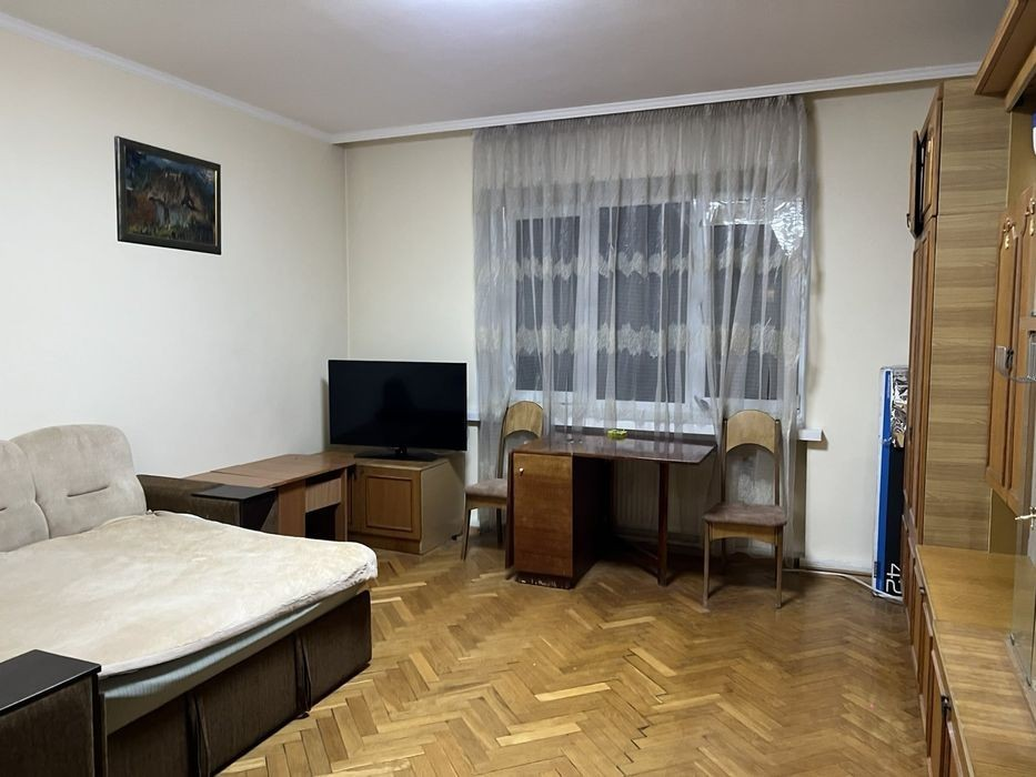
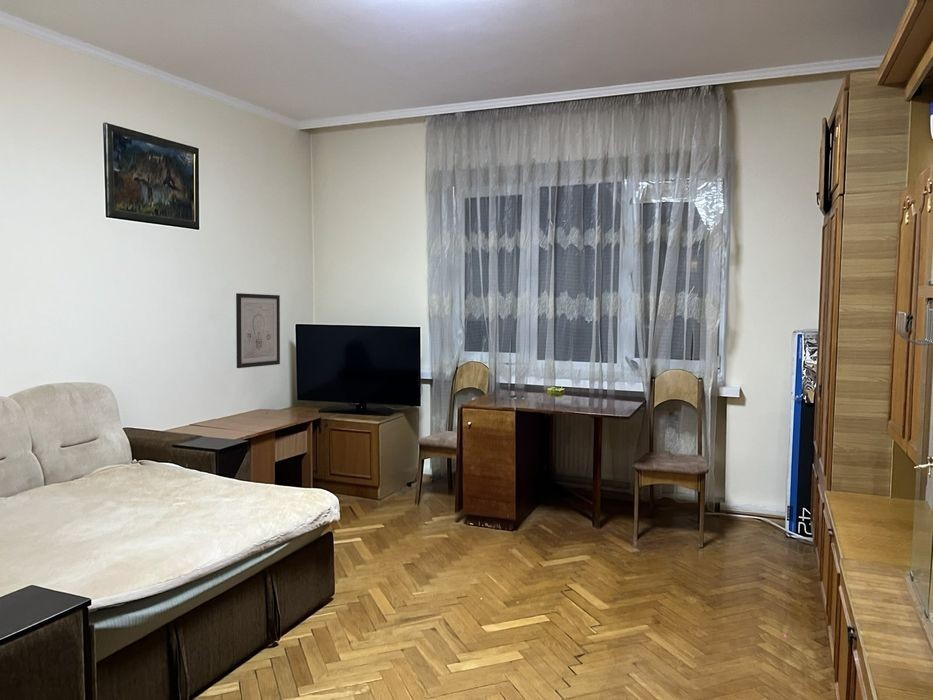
+ wall art (258, 330)
